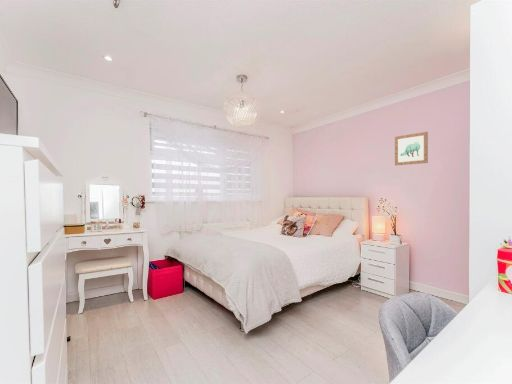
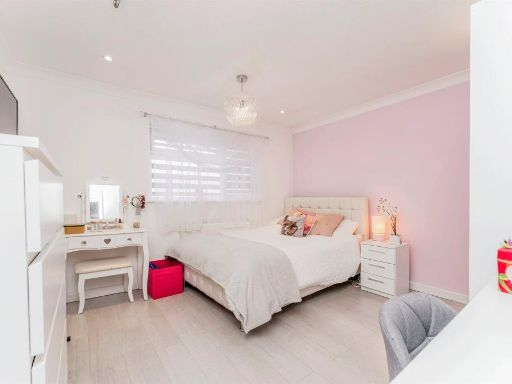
- wall art (410, 149)
